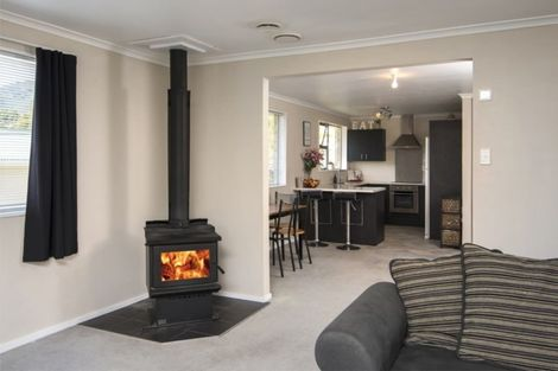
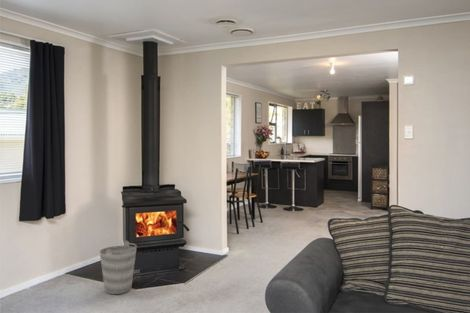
+ bucket (118, 266)
